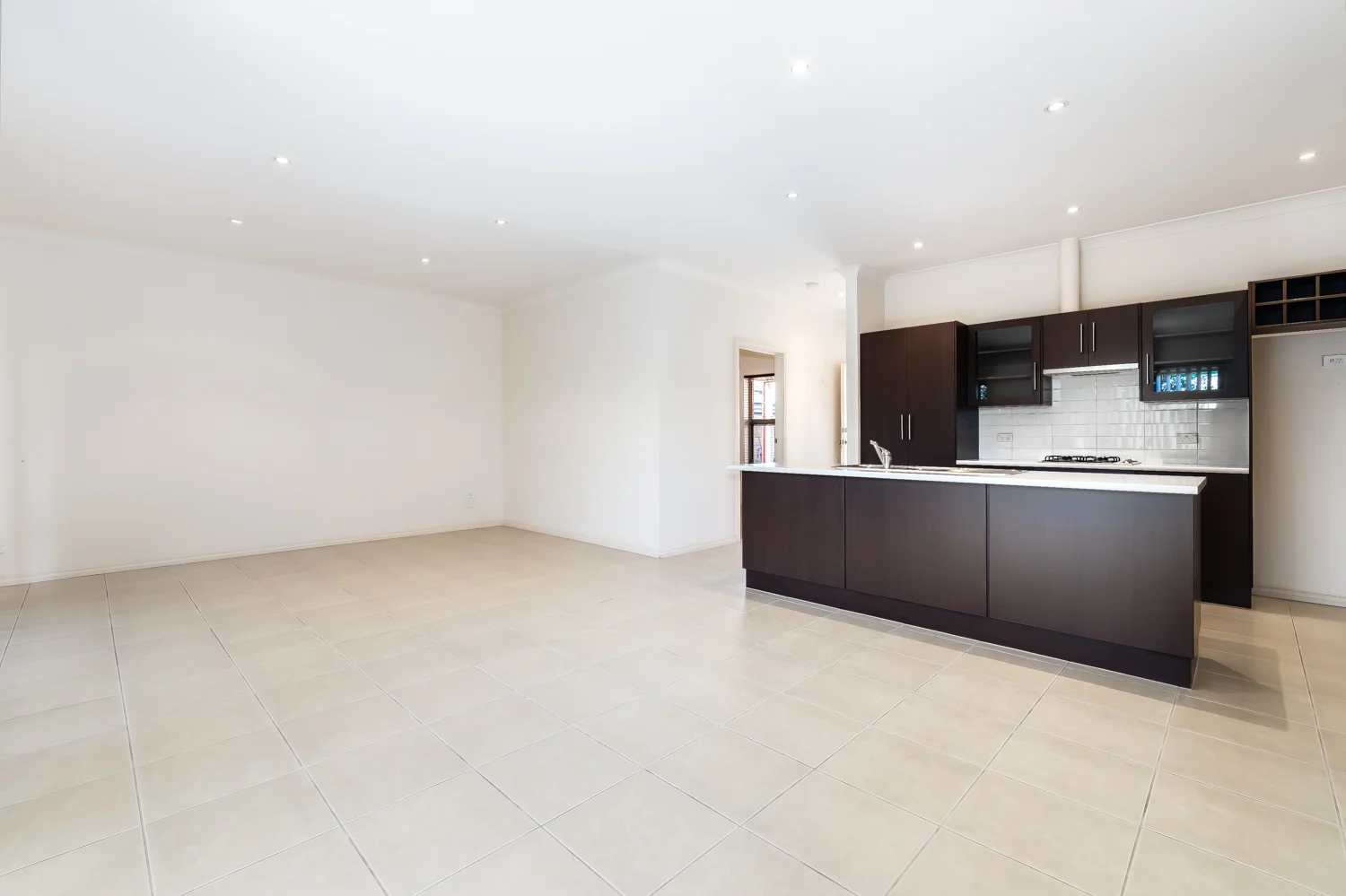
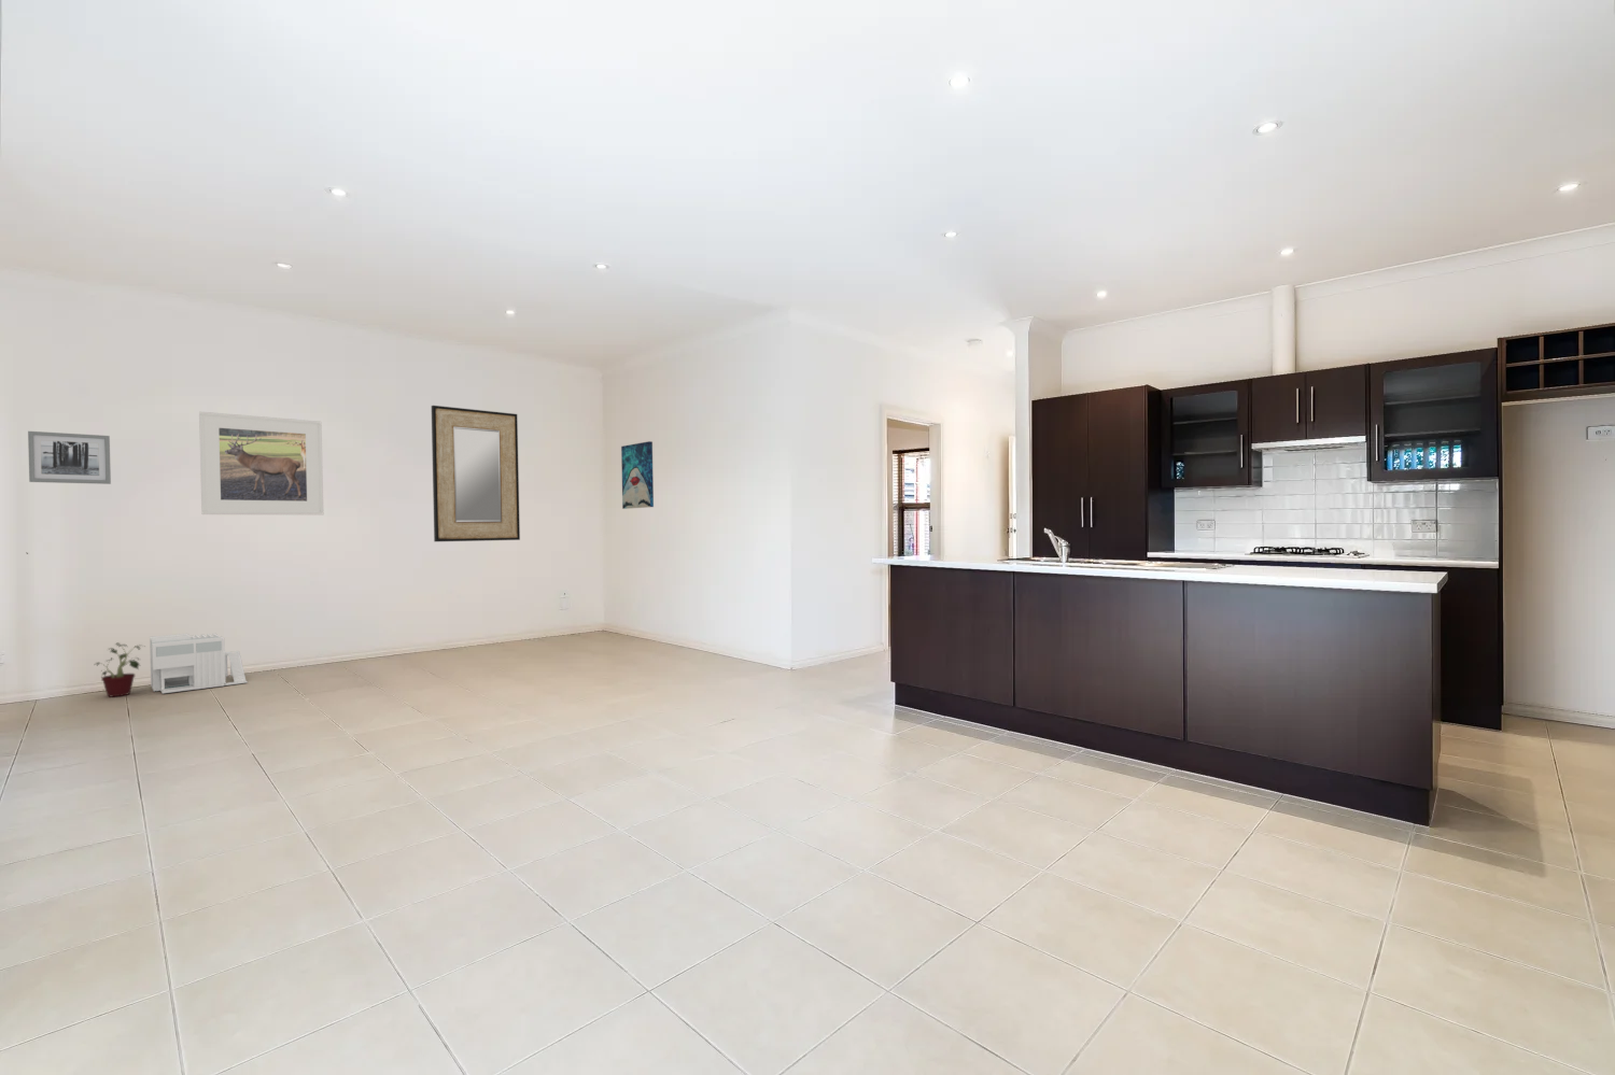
+ wall art (636, 475)
+ potted plant (120, 667)
+ architectural model (198, 660)
+ wall art (70, 457)
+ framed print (264, 464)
+ home mirror (478, 475)
